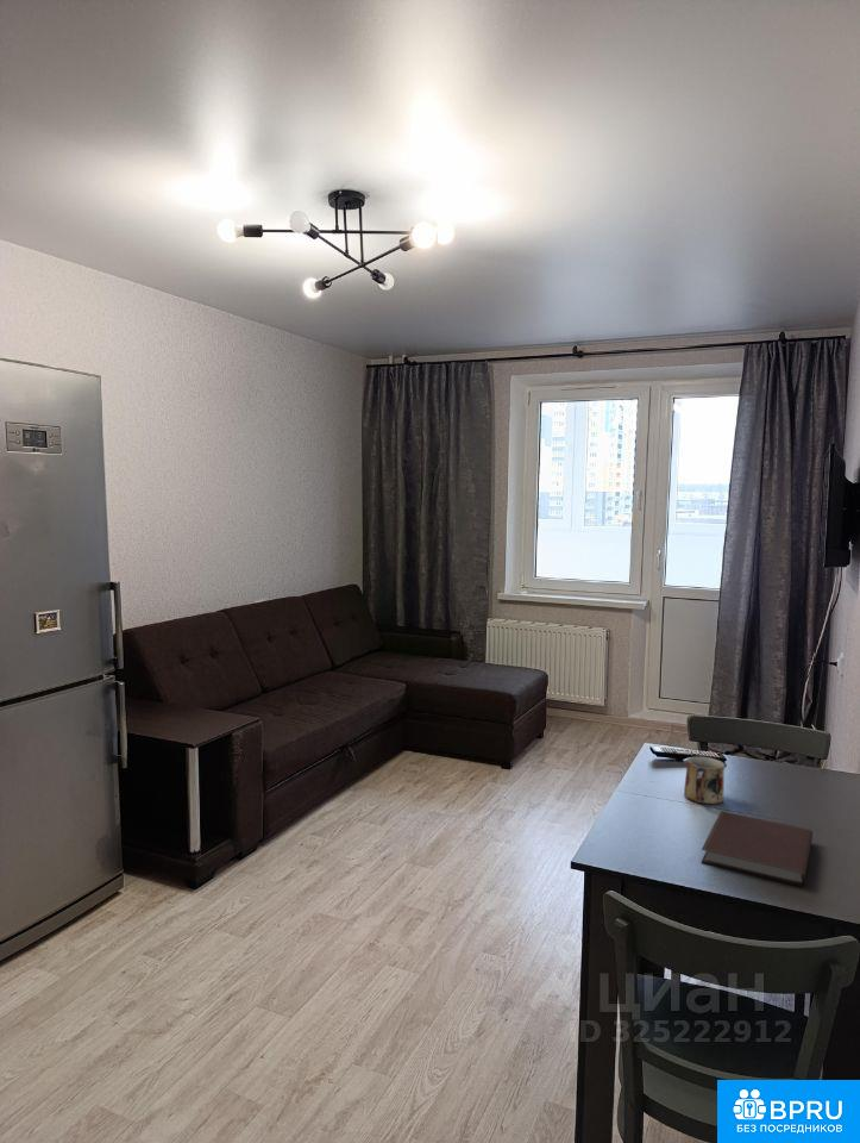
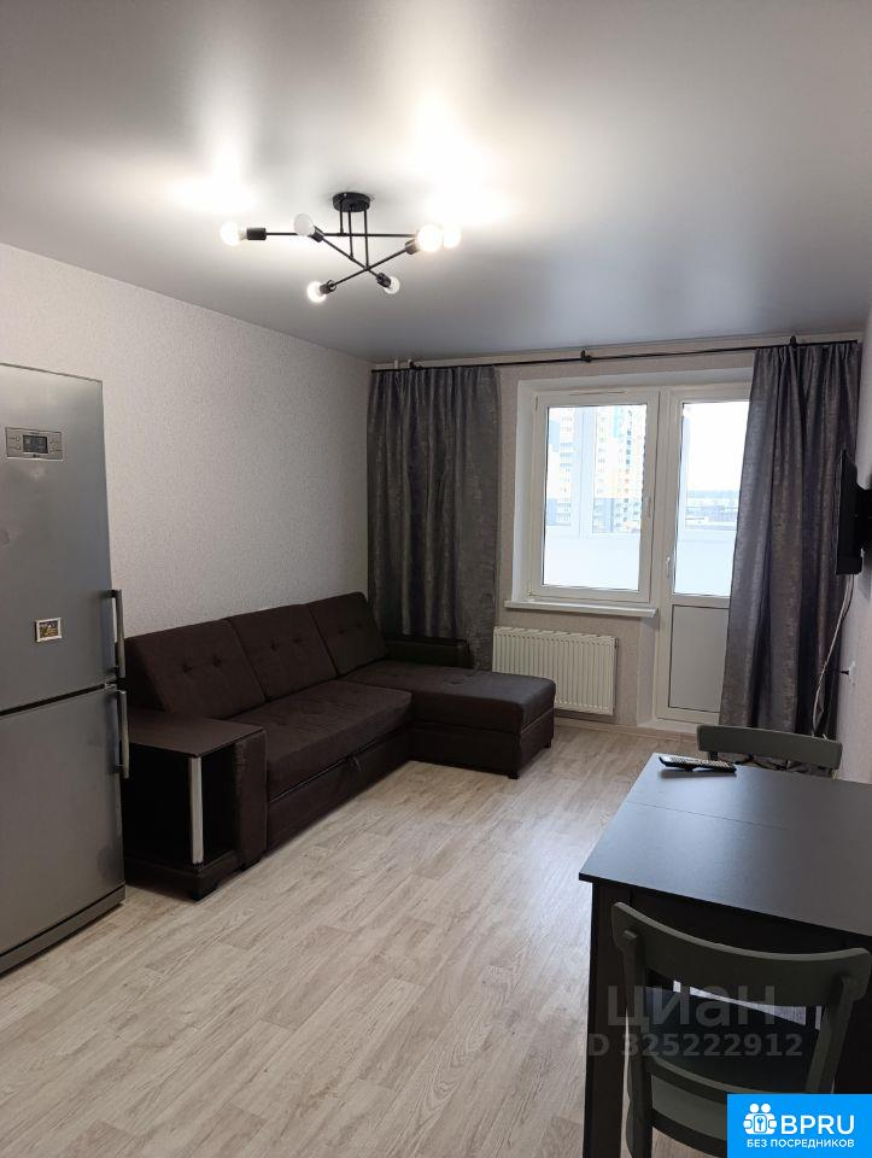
- notebook (758, 845)
- mug (704, 780)
